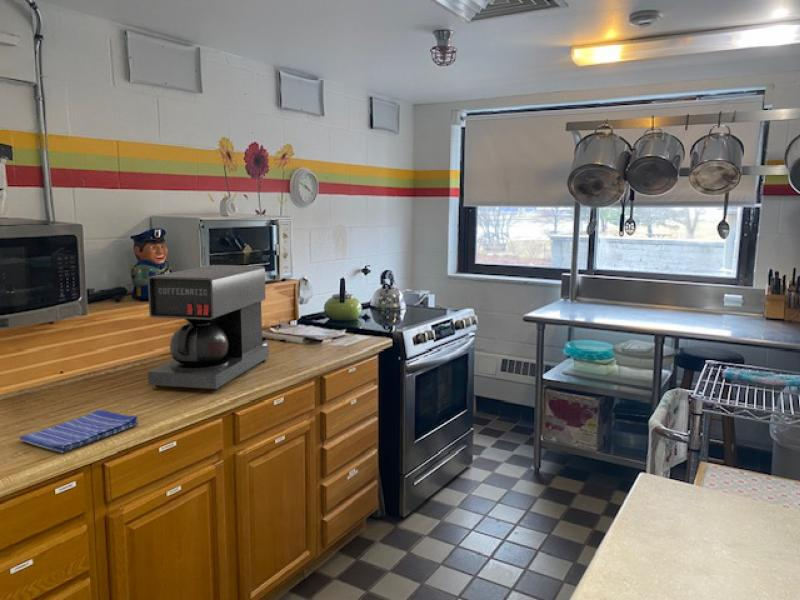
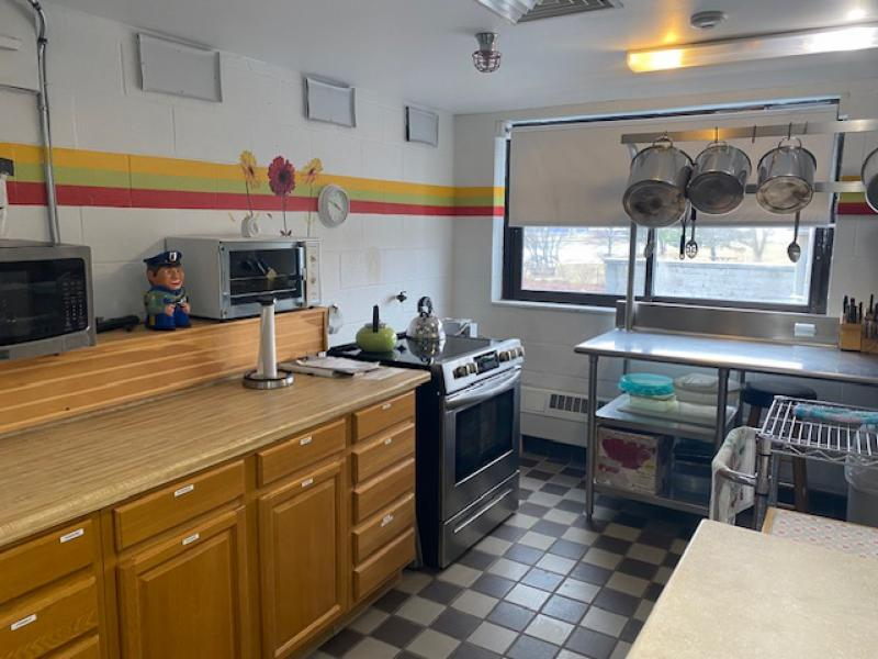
- dish towel (82, 428)
- coffee maker (212, 322)
